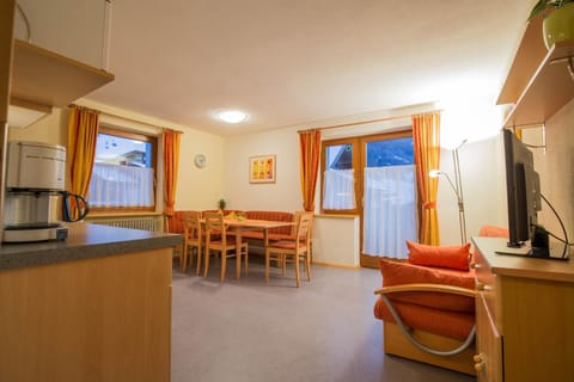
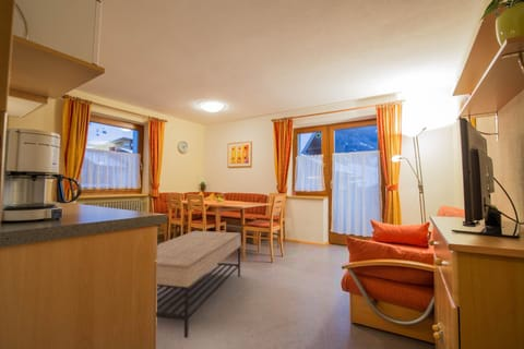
+ coffee table (191, 269)
